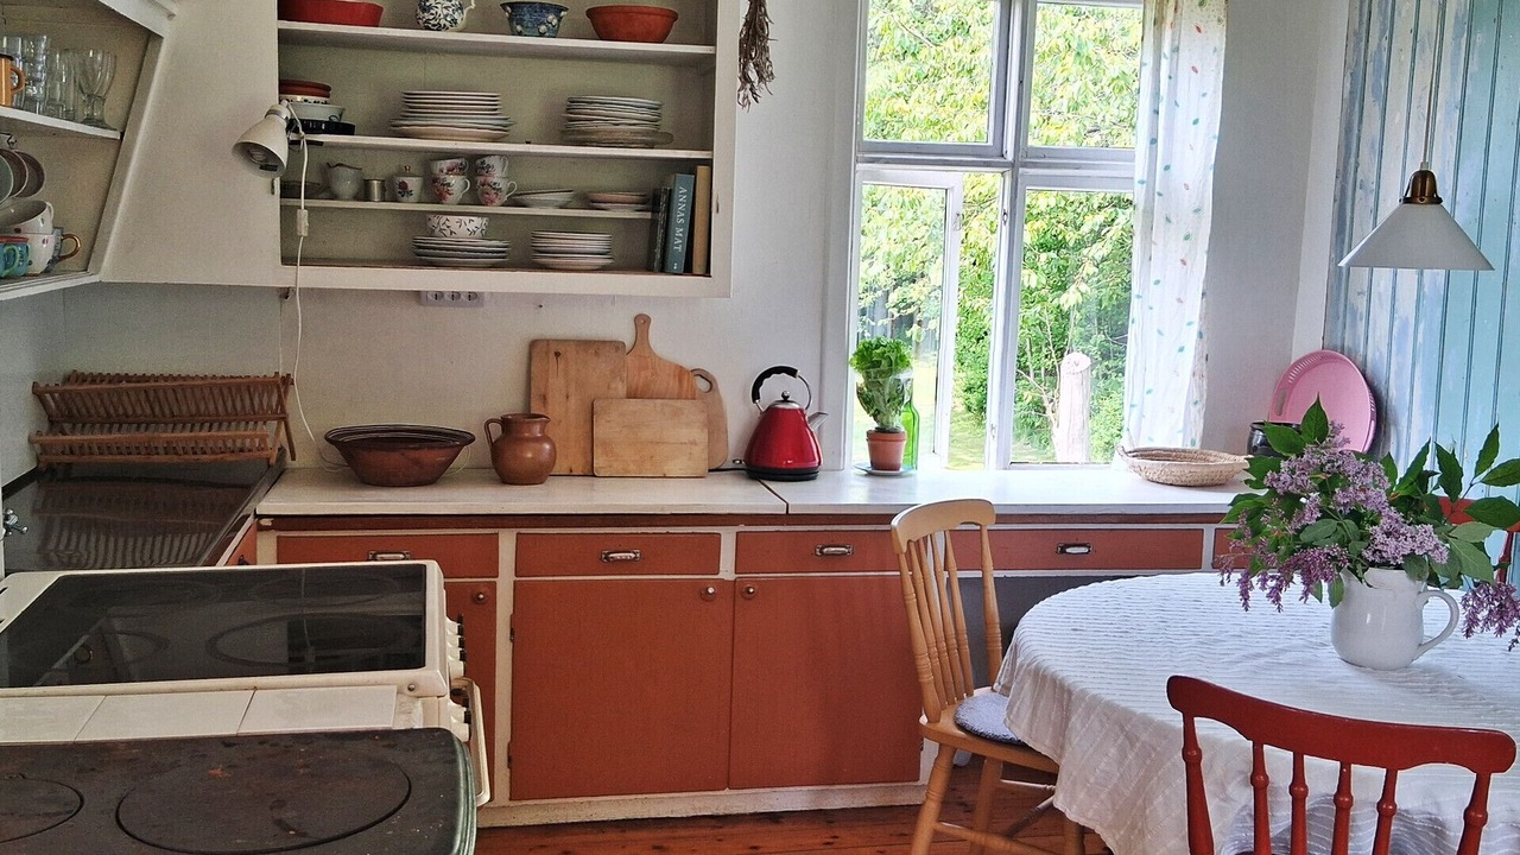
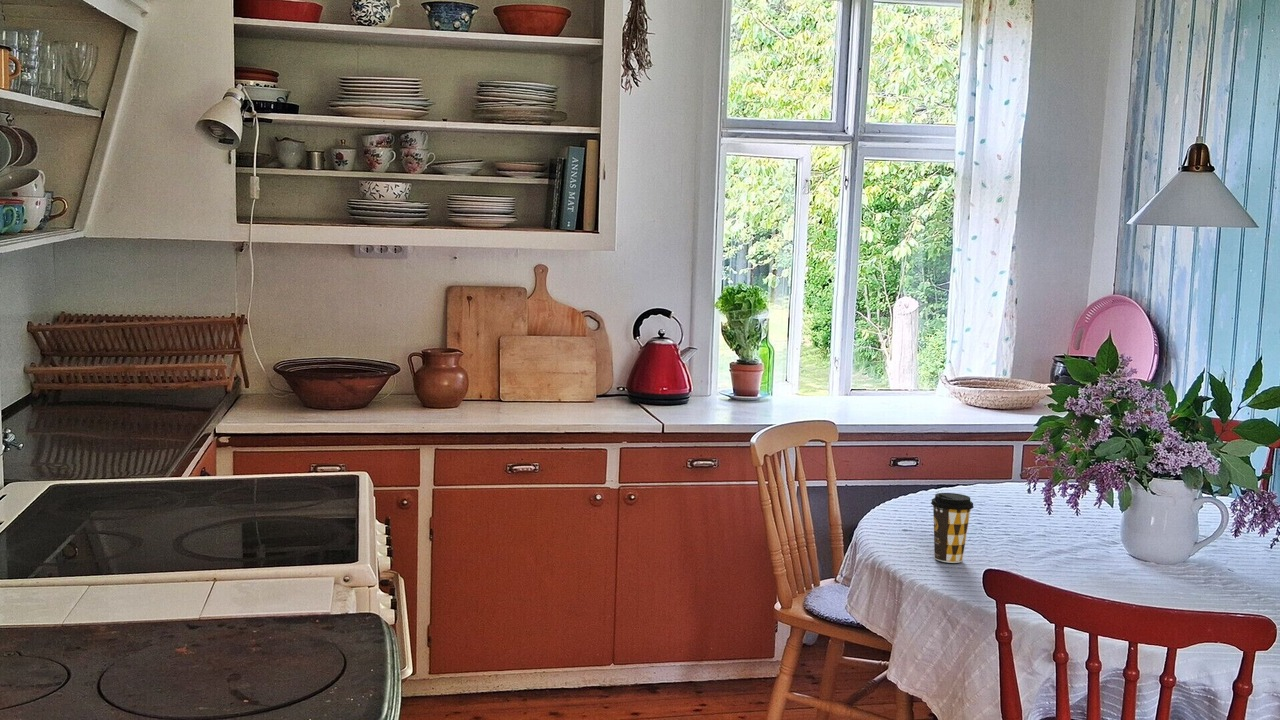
+ coffee cup (950, 527)
